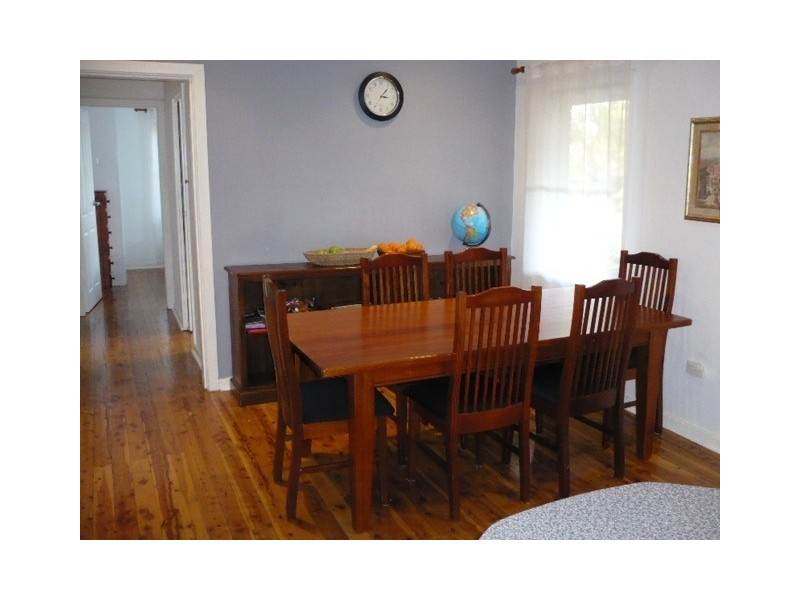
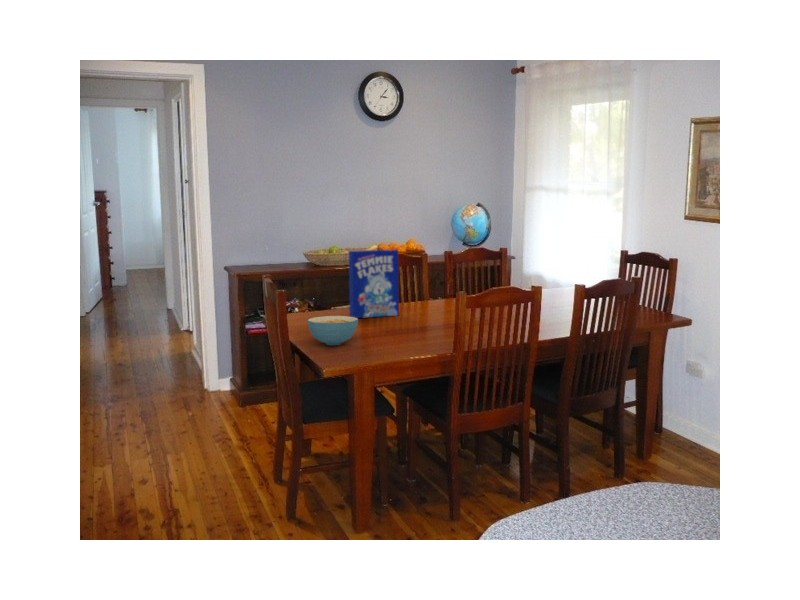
+ cereal box (374, 283)
+ cereal bowl (333, 331)
